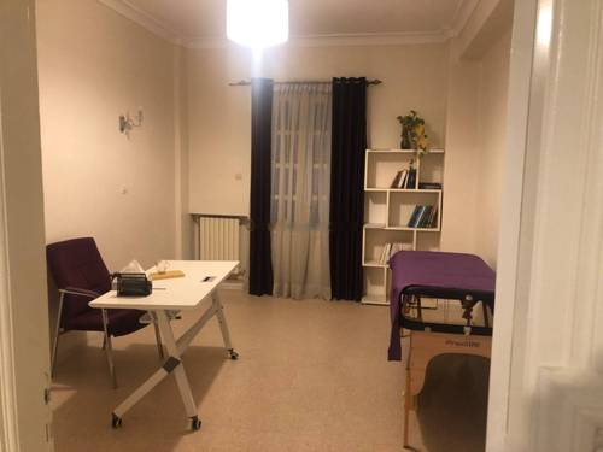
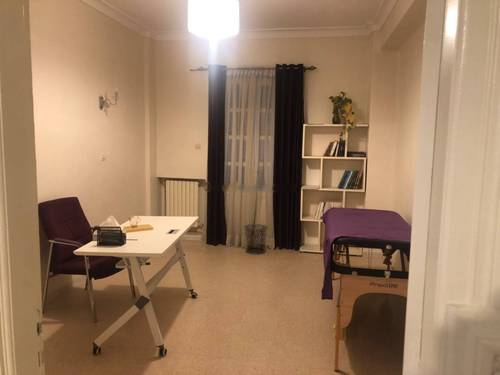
+ waste bin (255, 239)
